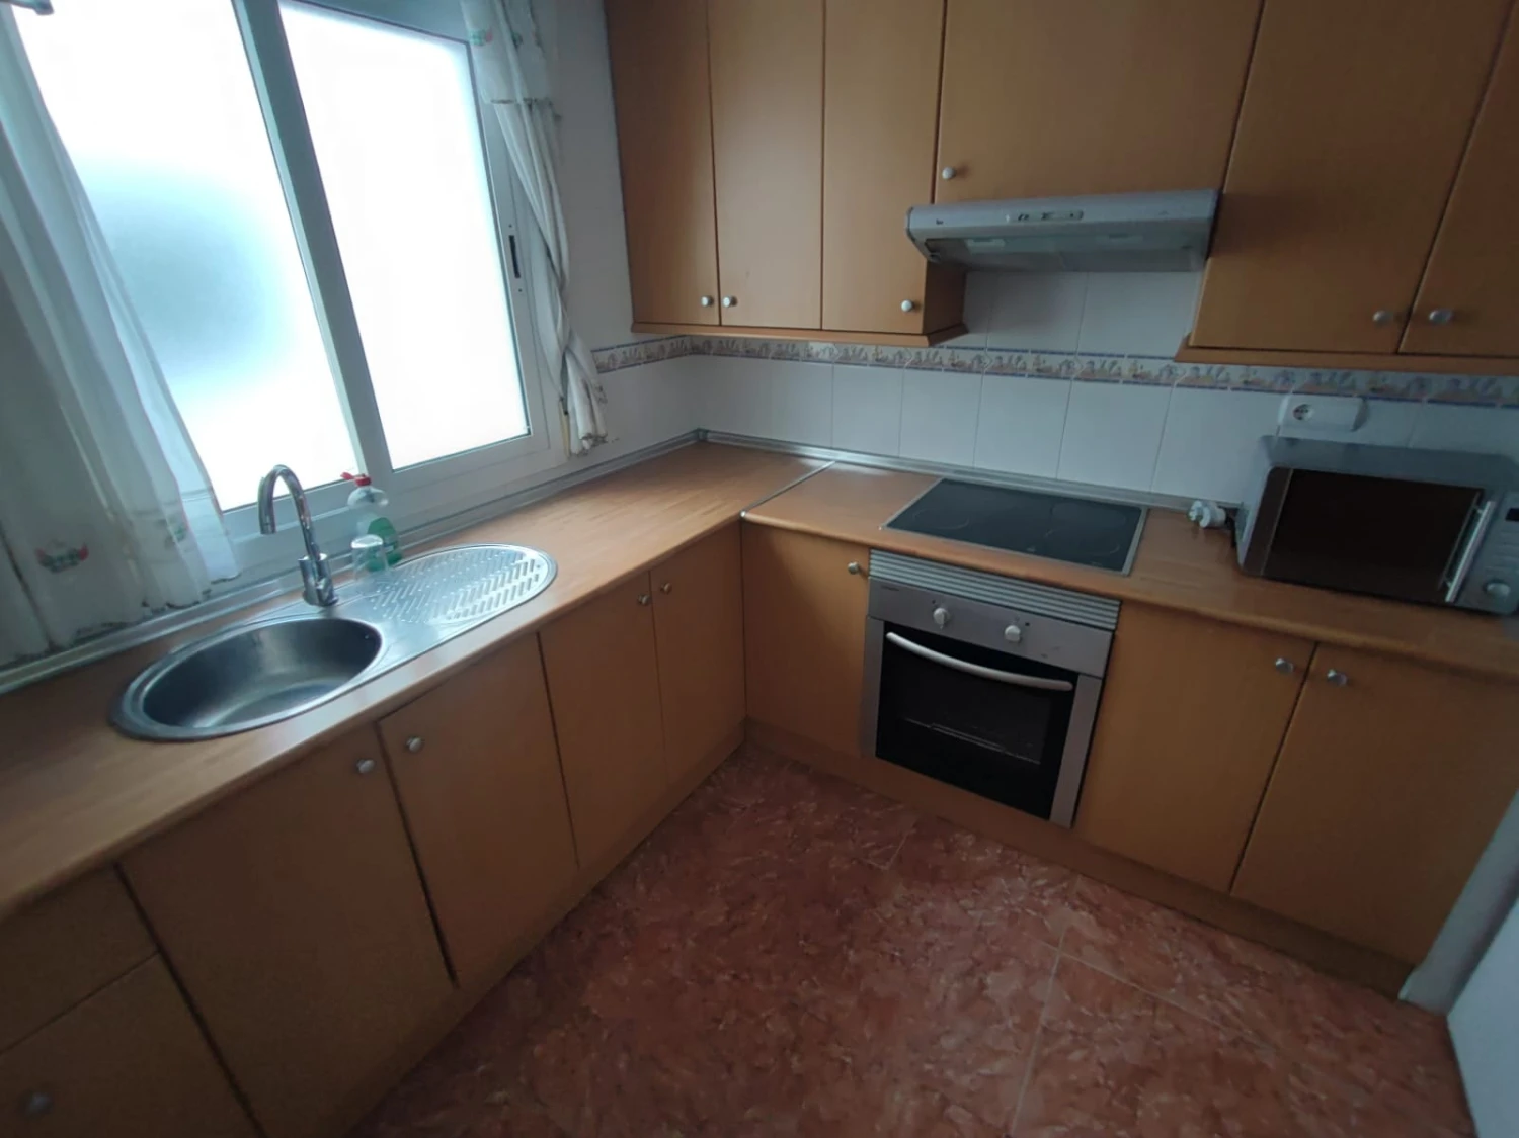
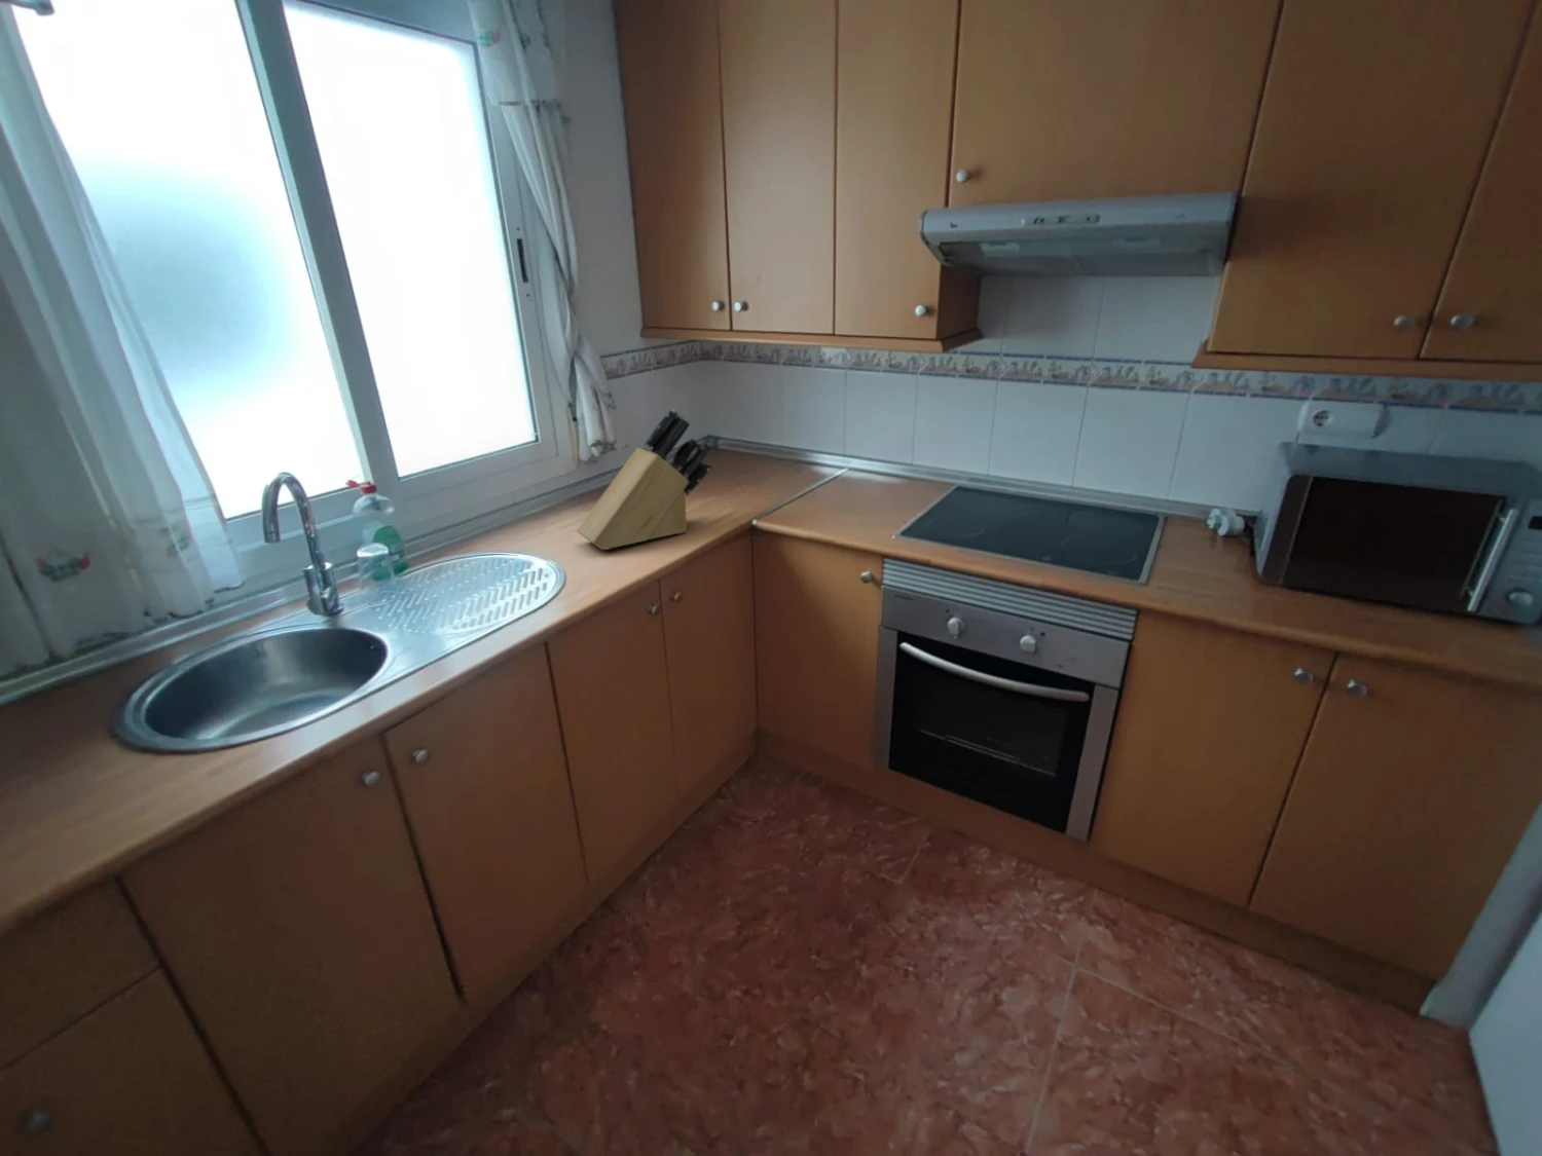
+ knife block (645, 476)
